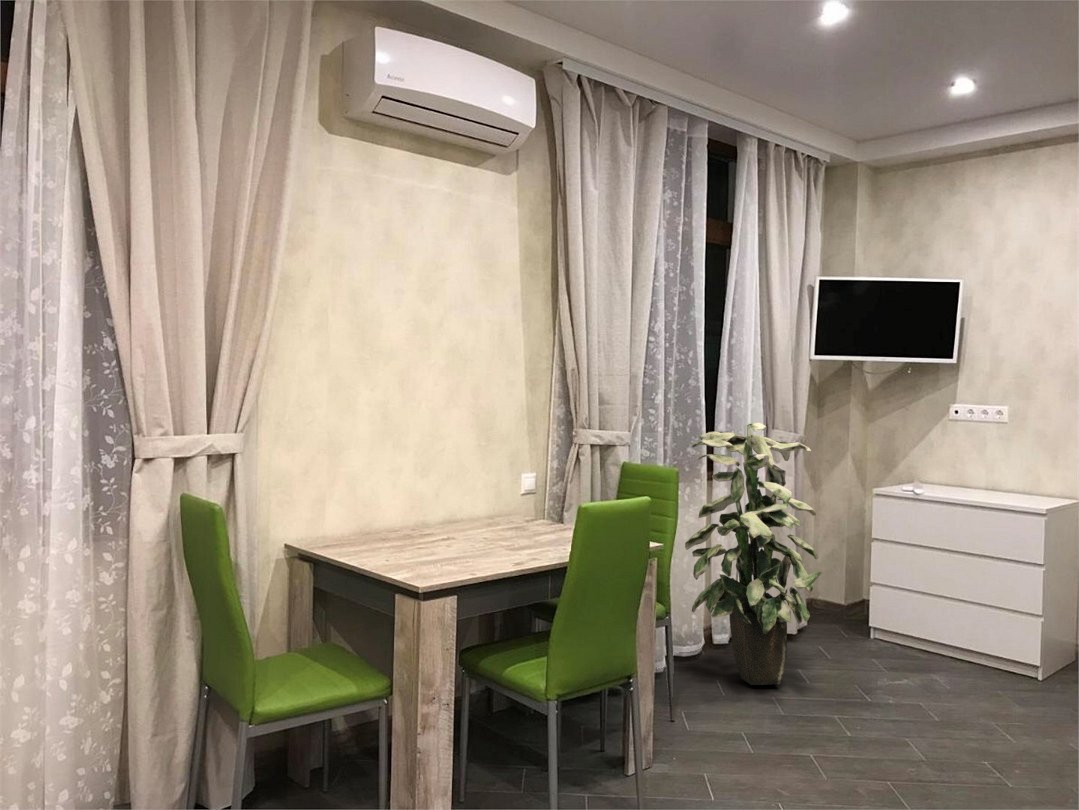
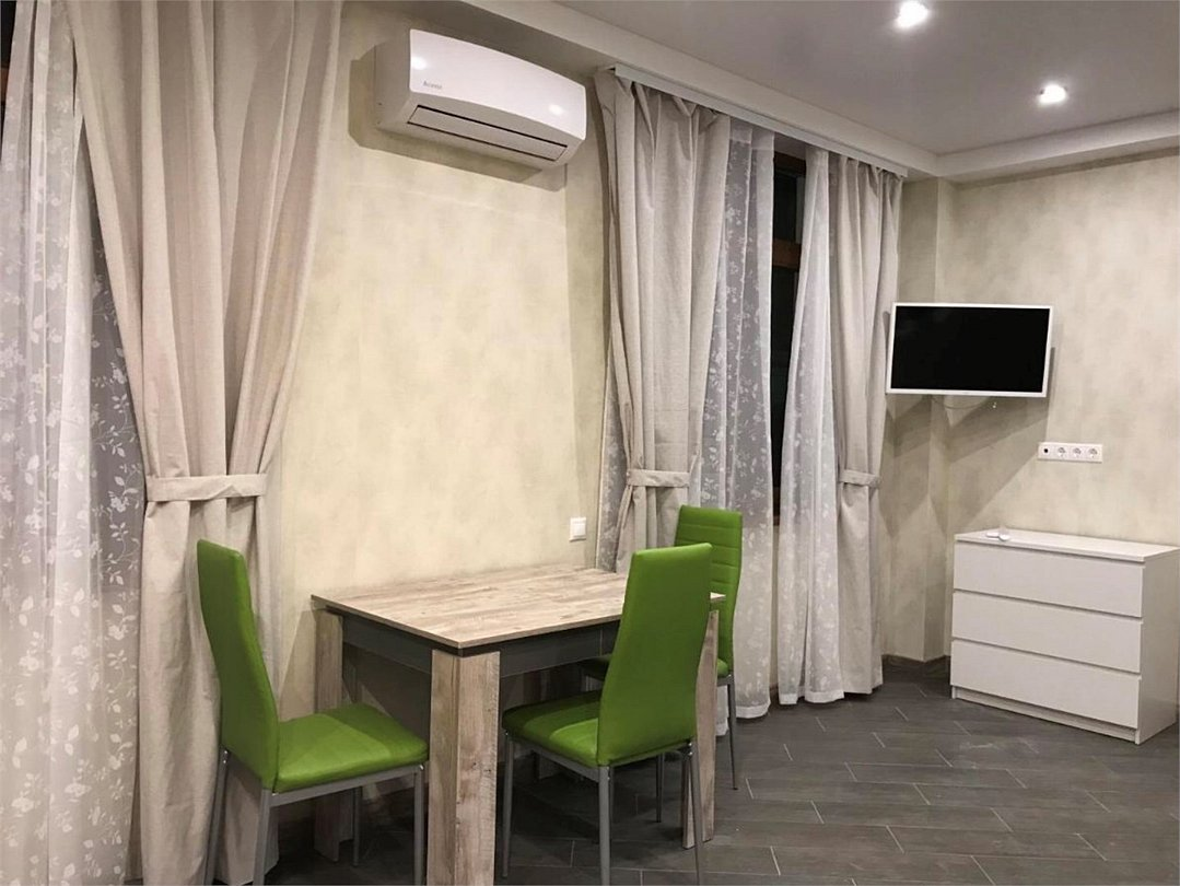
- indoor plant (751, 551)
